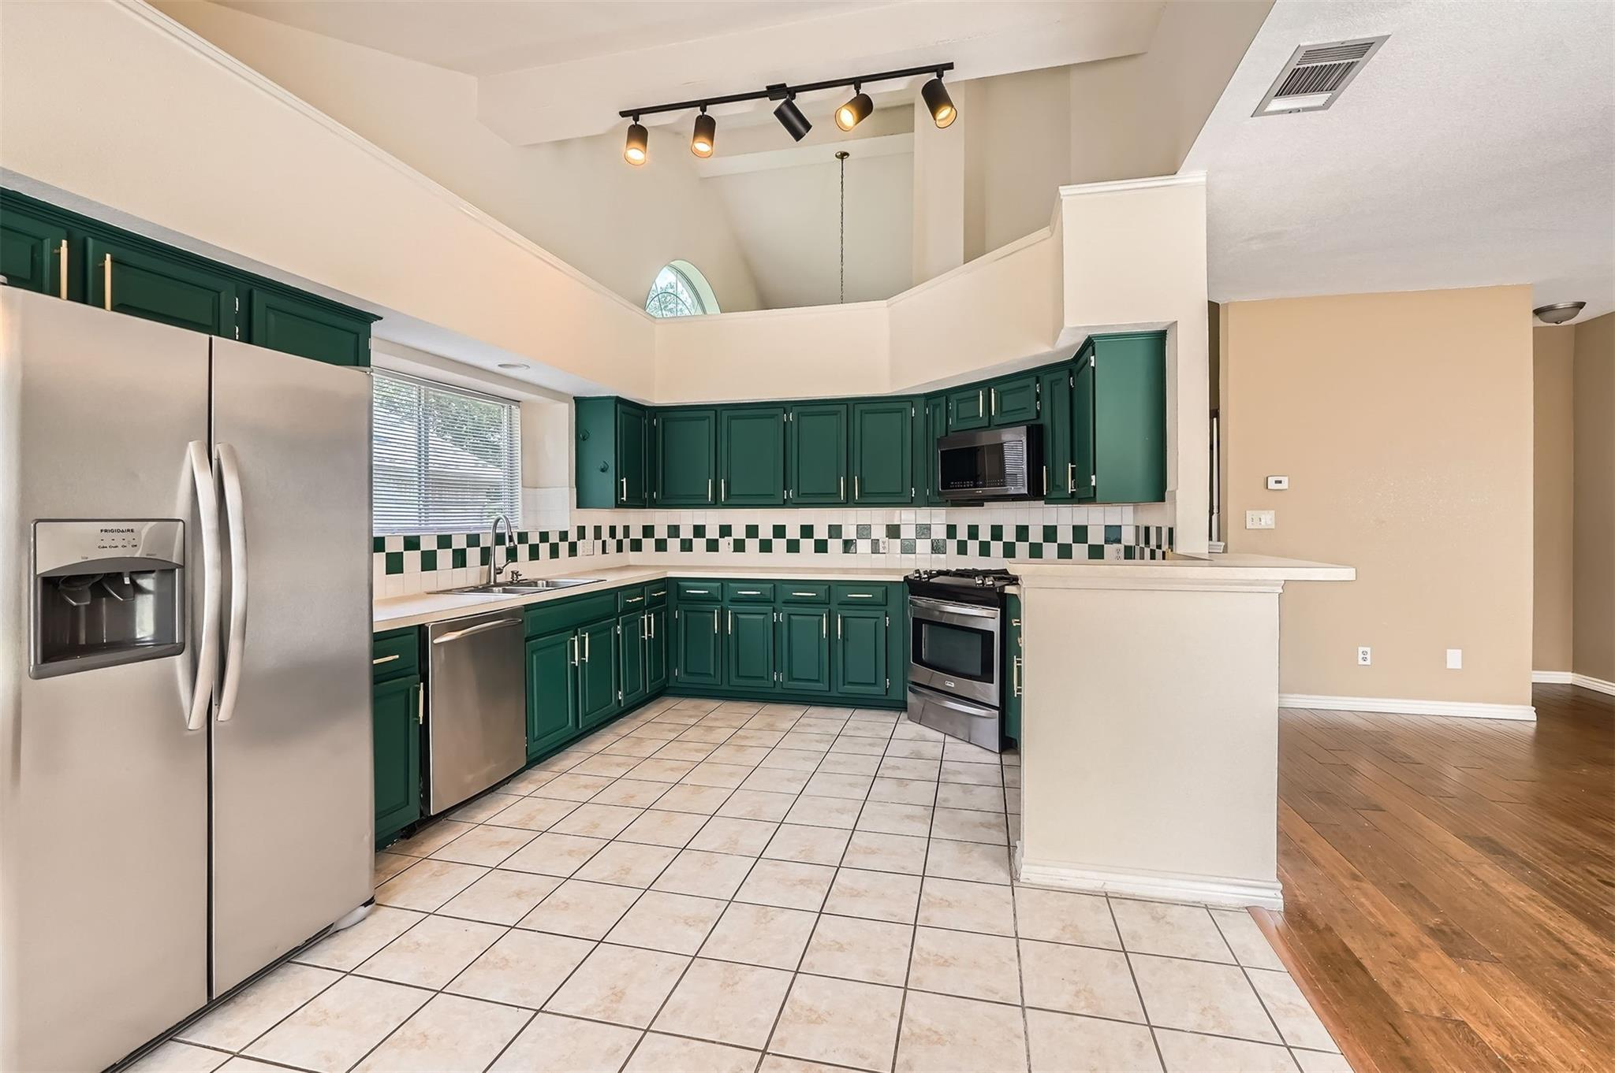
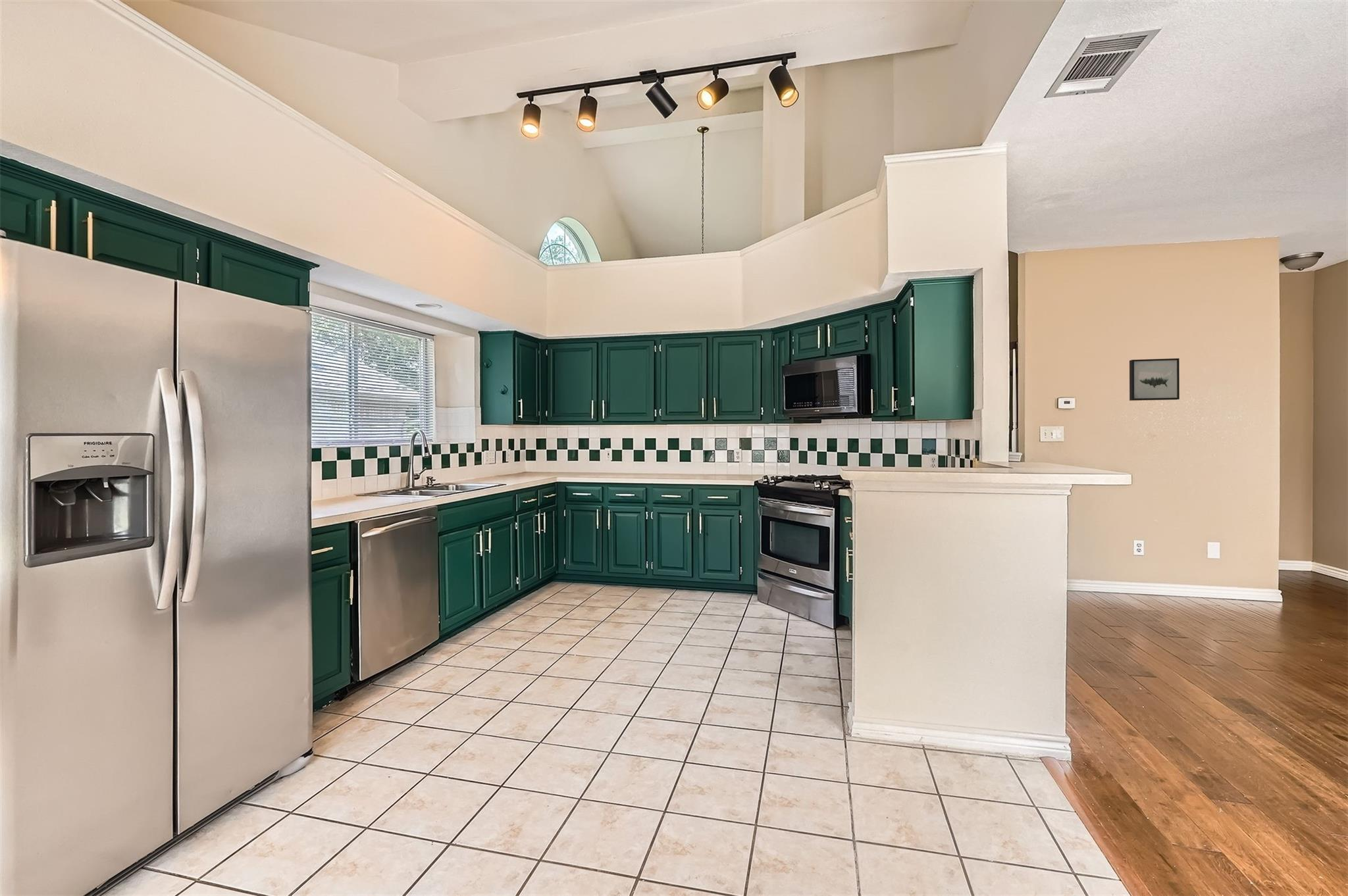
+ wall art (1154, 380)
